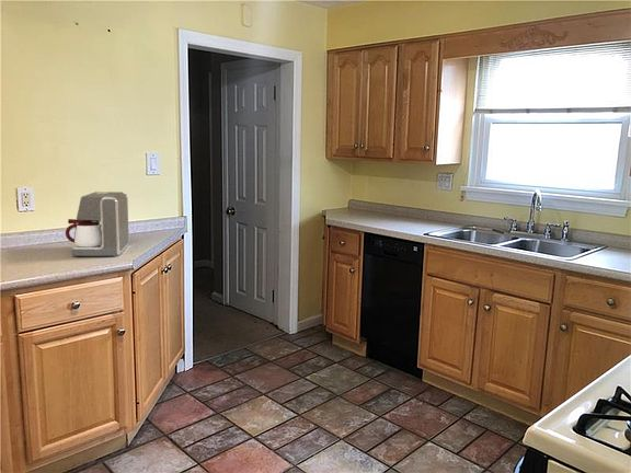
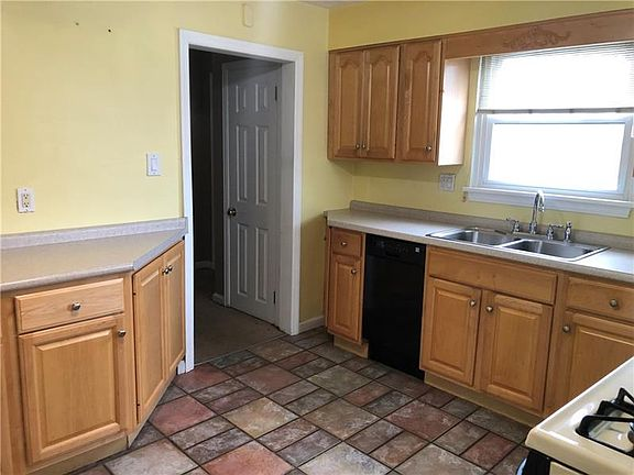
- coffee maker (102, 222)
